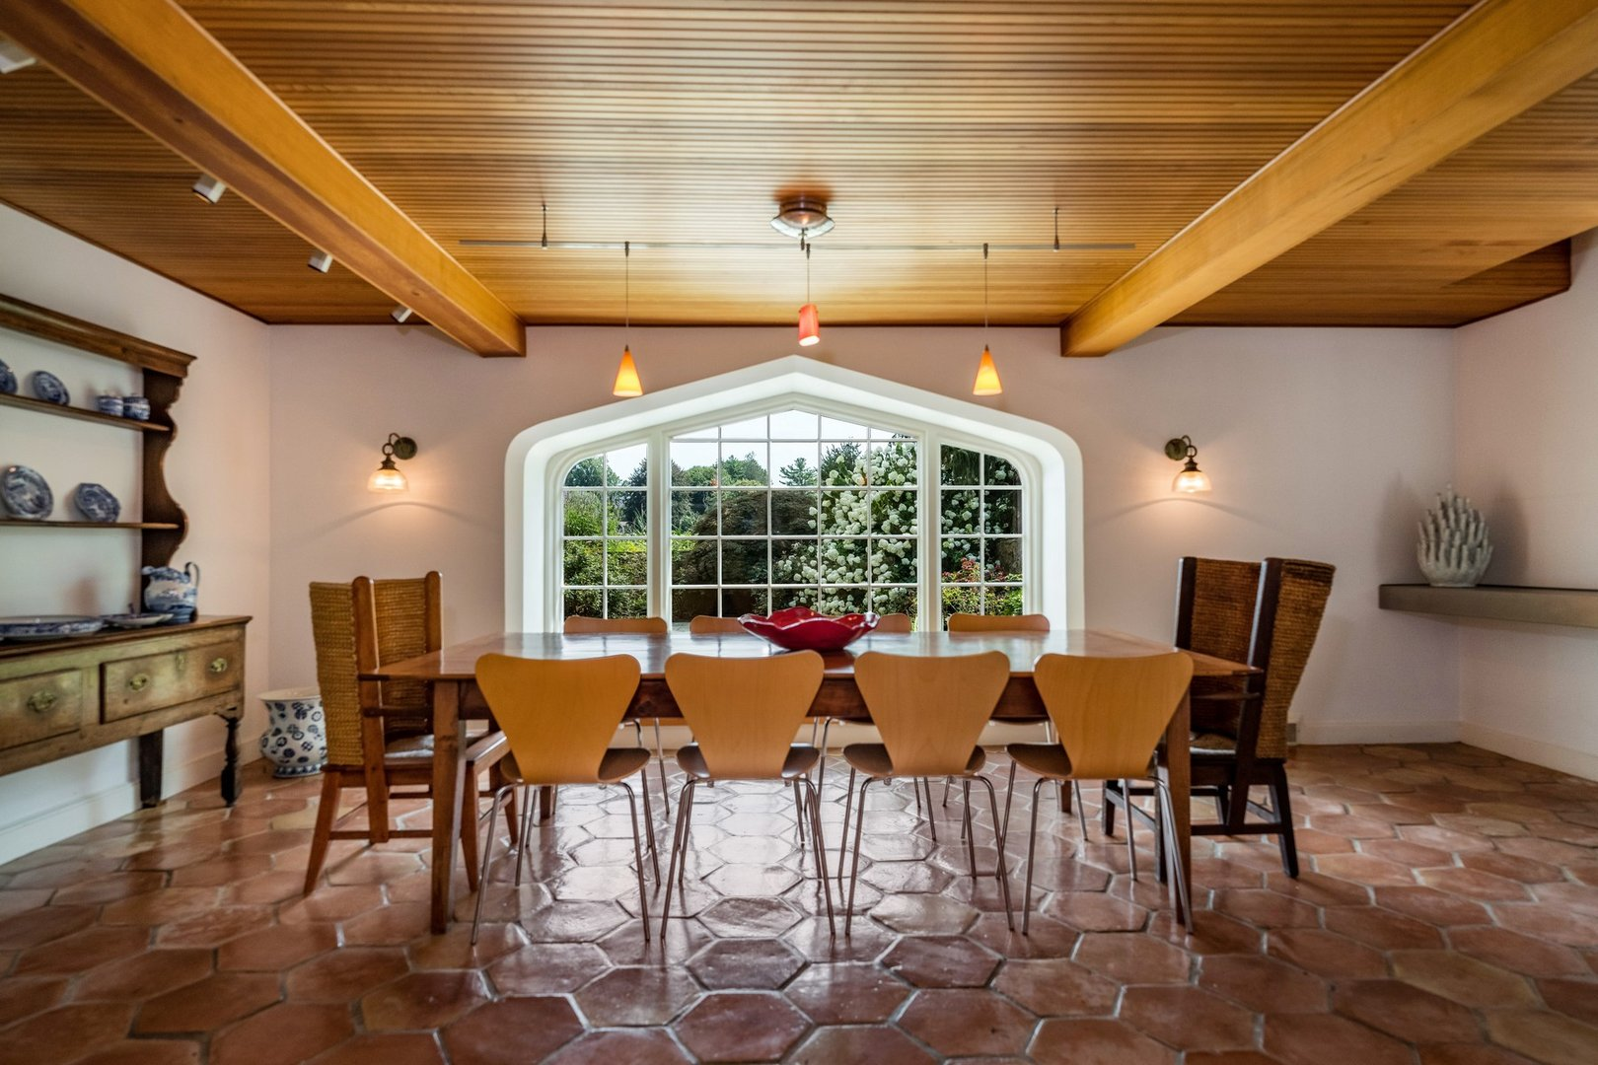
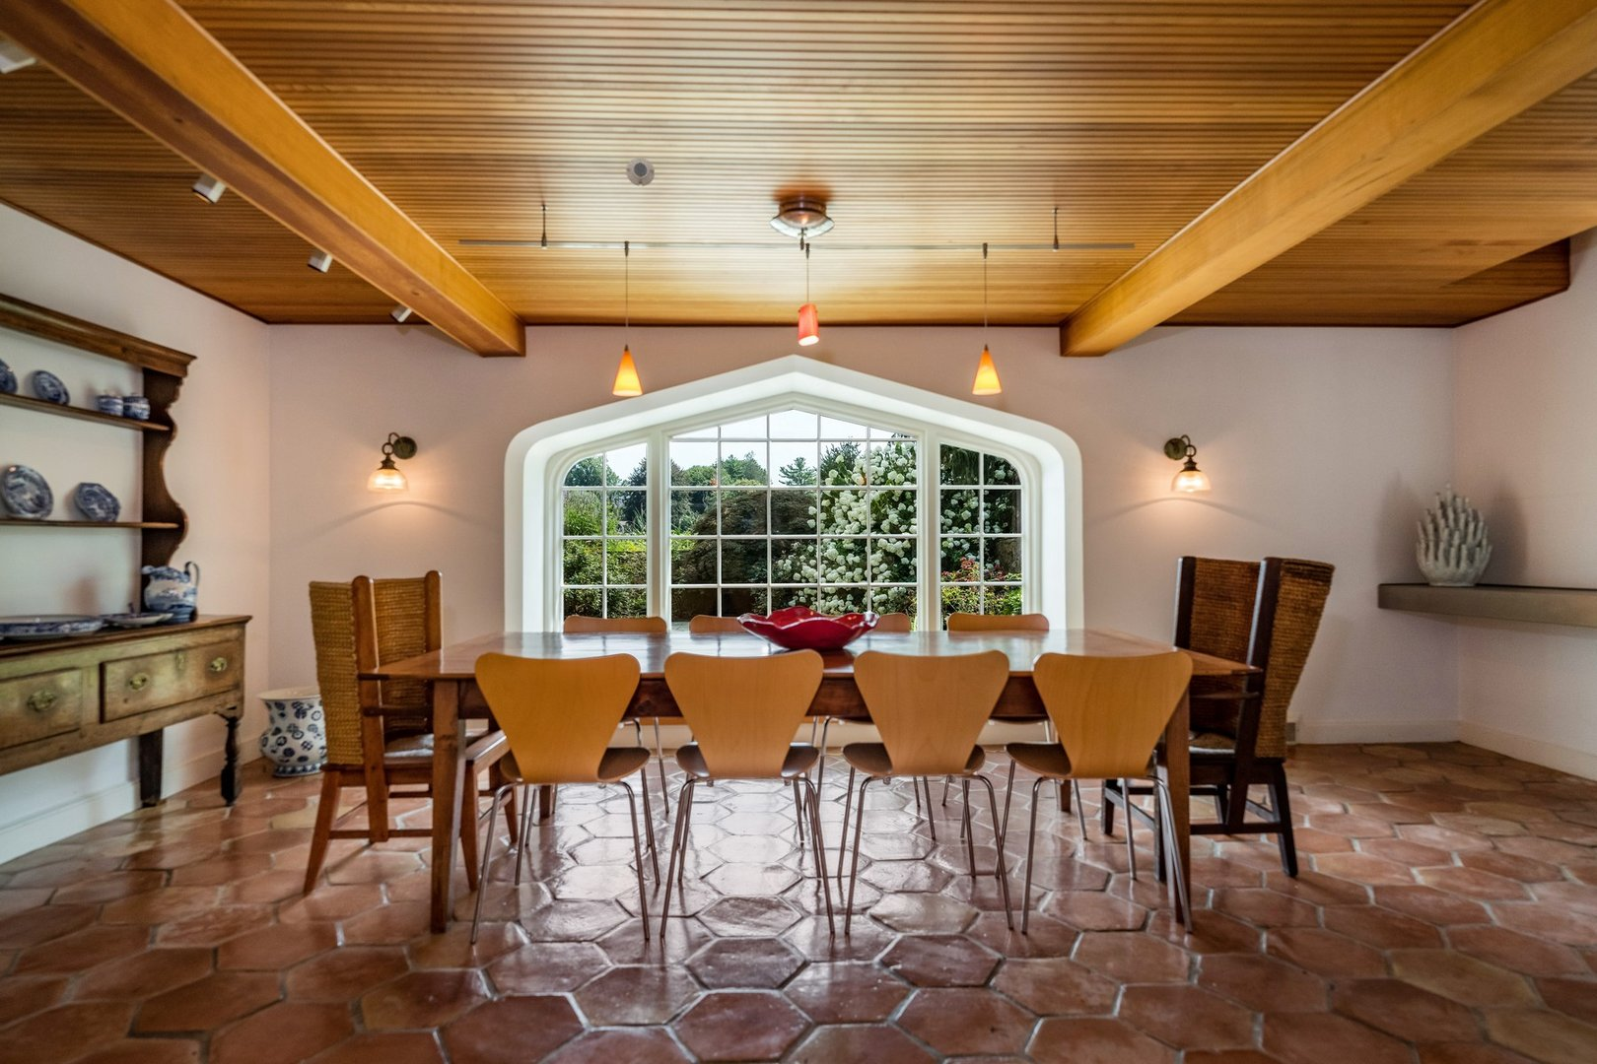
+ smoke detector (639, 171)
